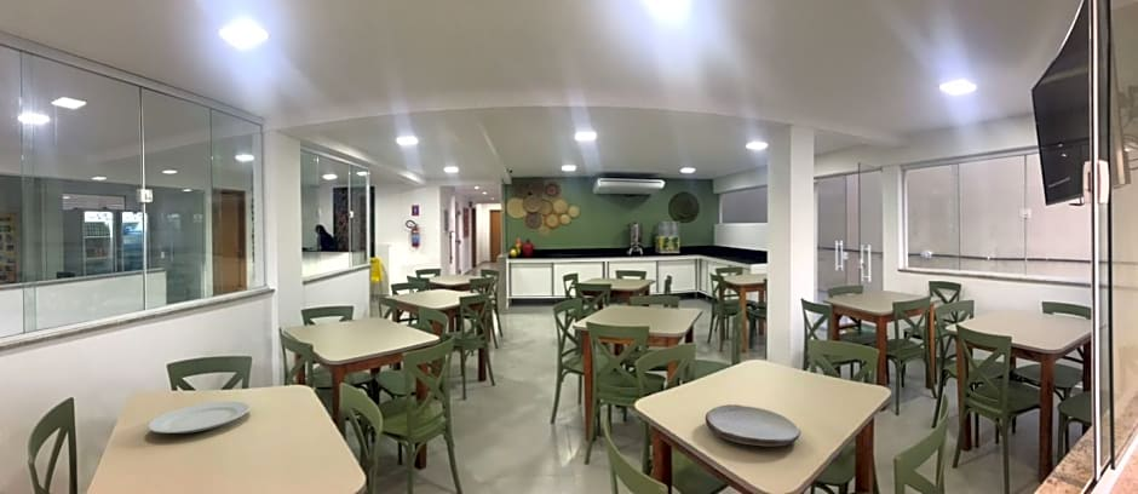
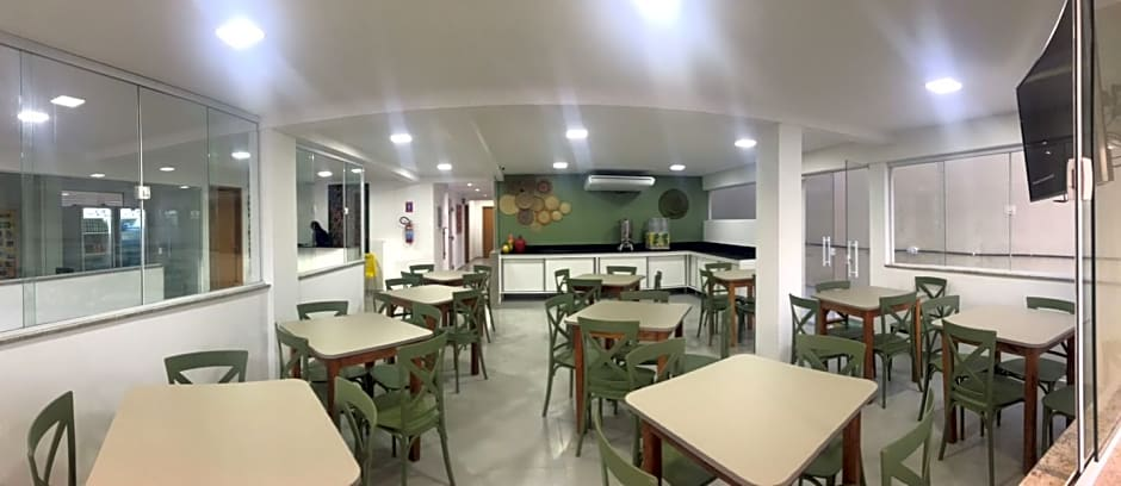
- plate (751, 425)
- chinaware (201, 418)
